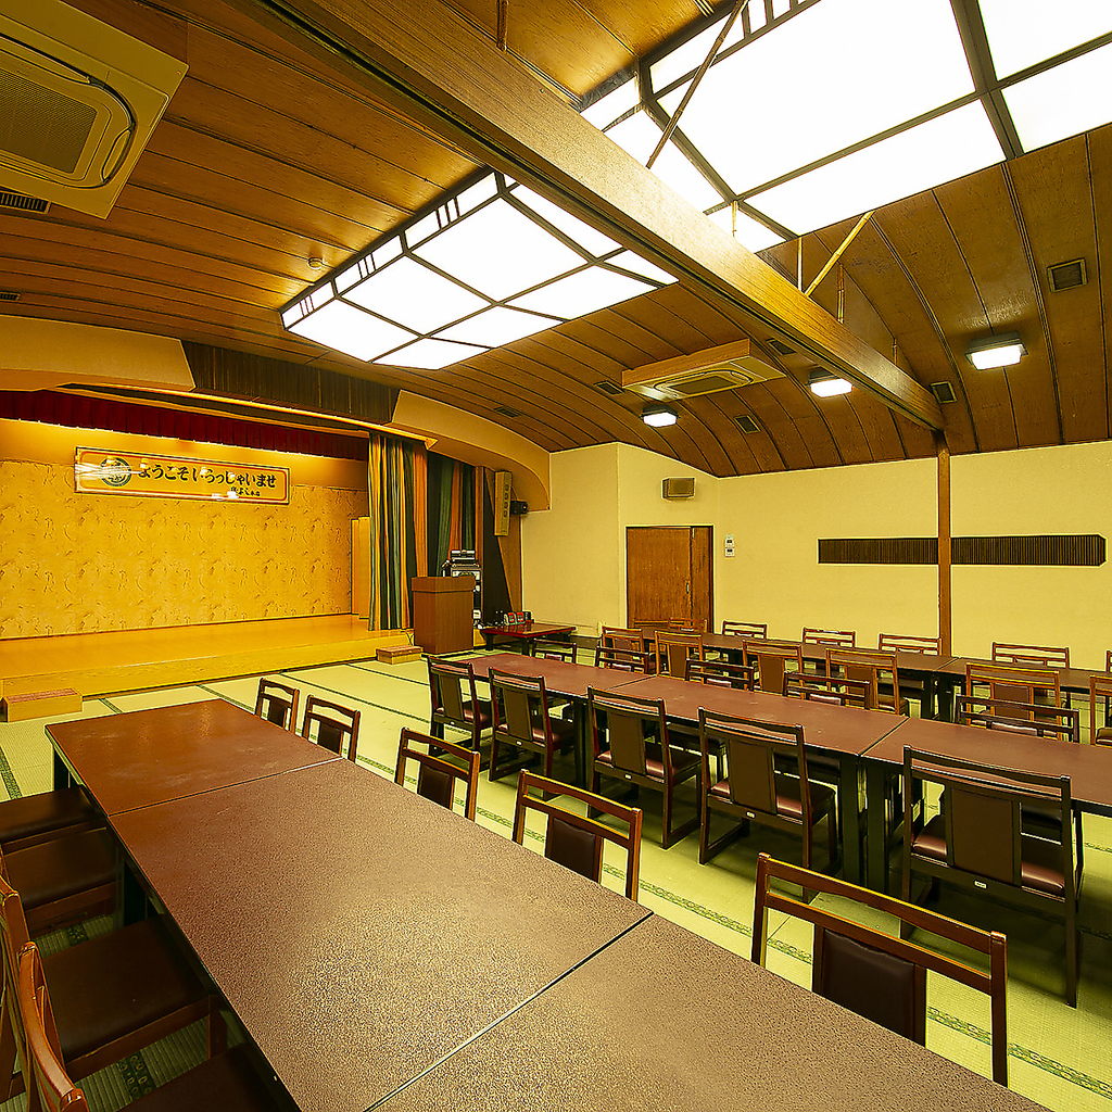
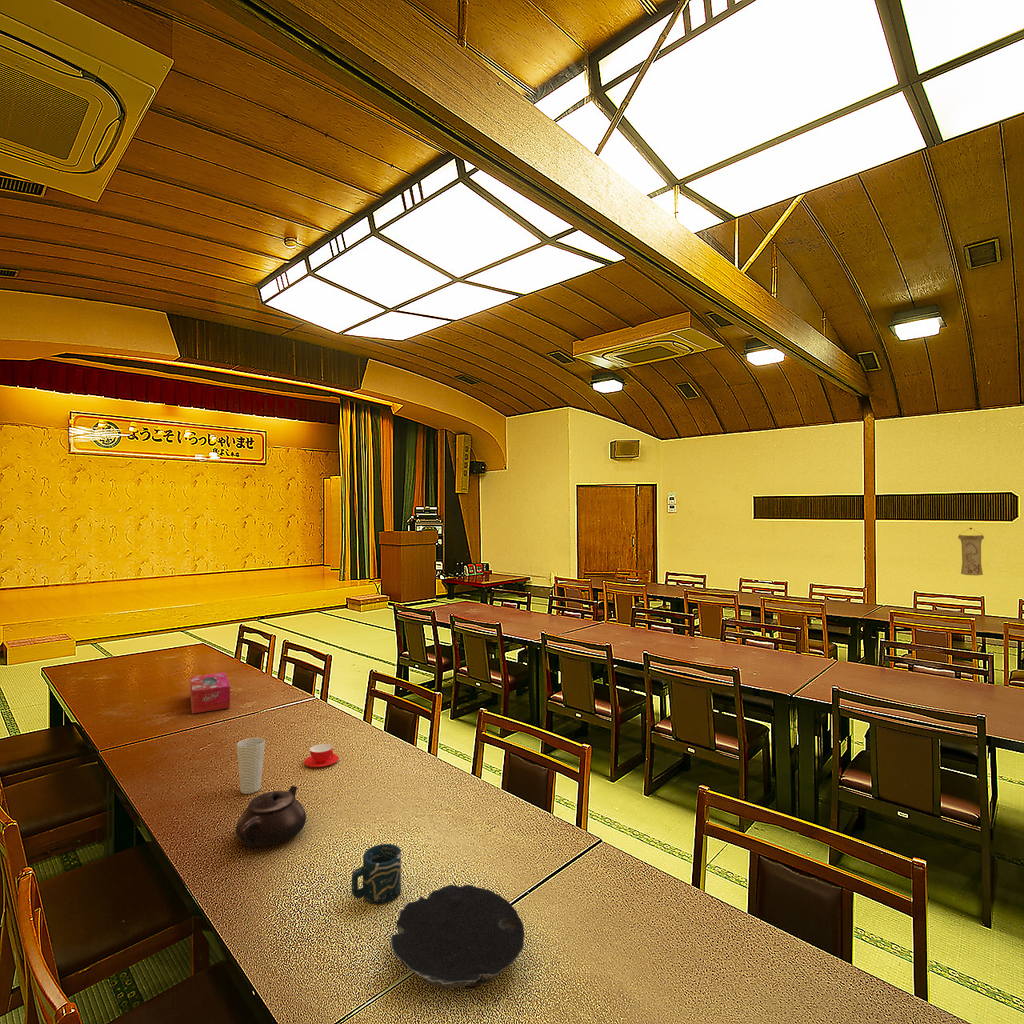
+ cup (250, 765)
+ cup (376, 875)
+ teapot (269, 814)
+ tissue box (209, 691)
+ teacup (321, 754)
+ bowl (457, 940)
+ wall scroll (971, 551)
